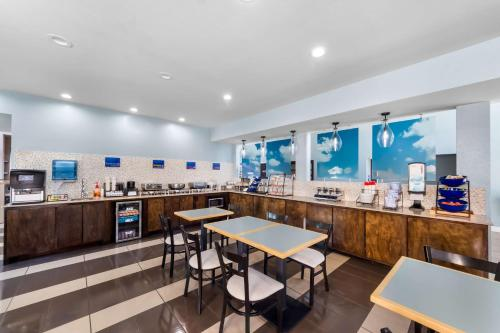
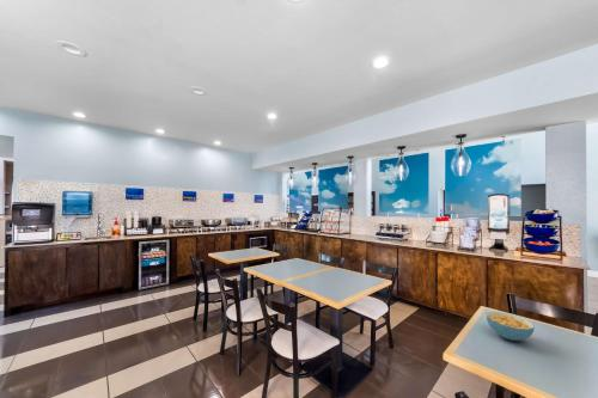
+ cereal bowl (508, 327)
